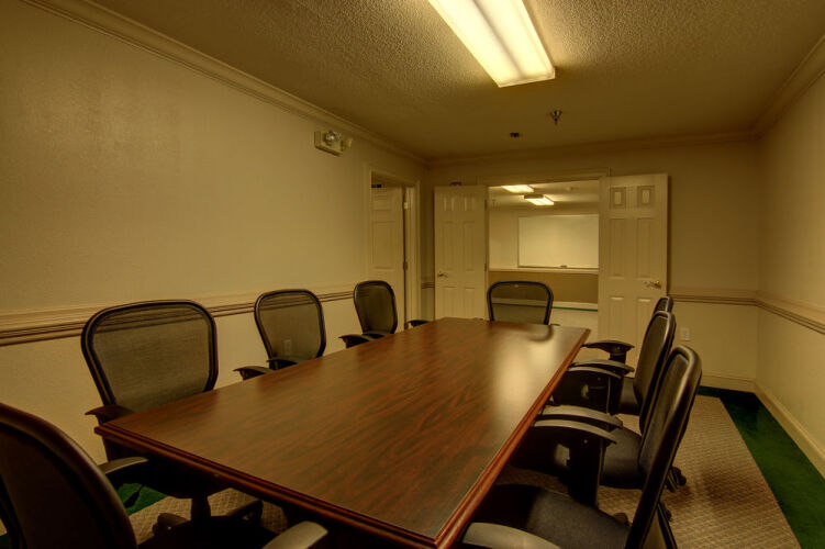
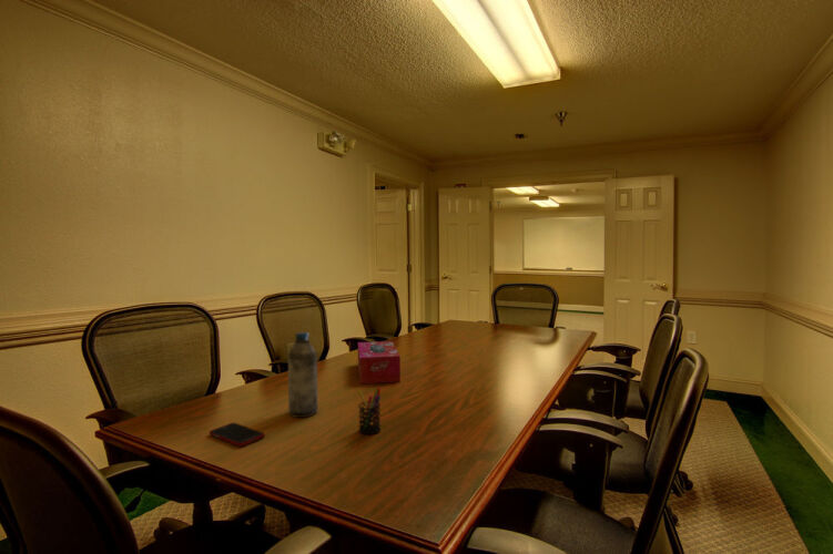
+ water bottle (302, 372)
+ cell phone (236, 433)
+ pen holder (372, 407)
+ tissue box (377, 360)
